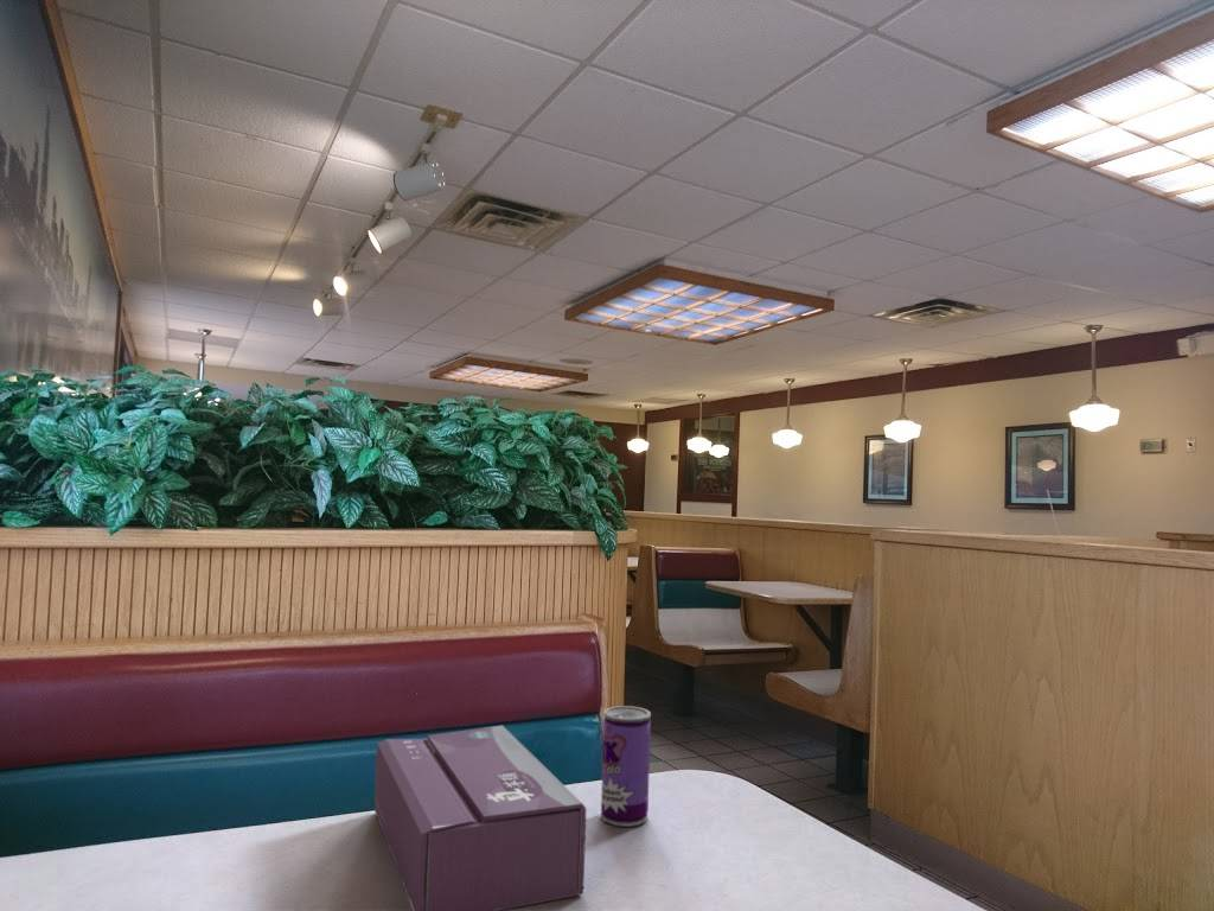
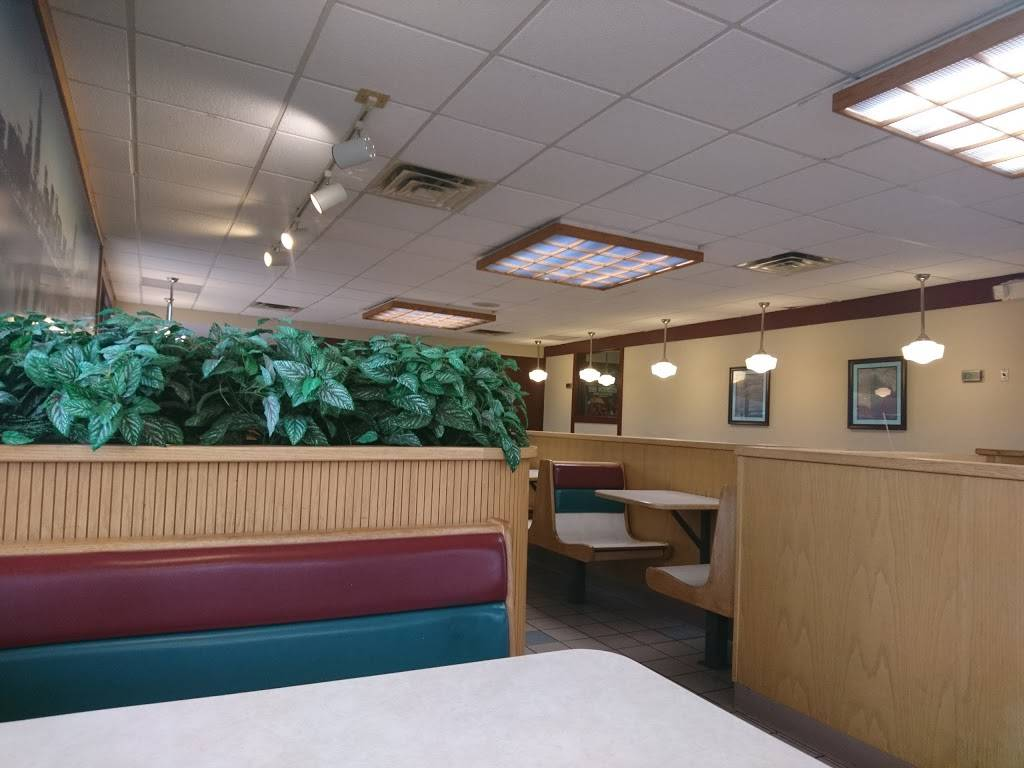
- tissue box (468, 807)
- beverage can (625, 764)
